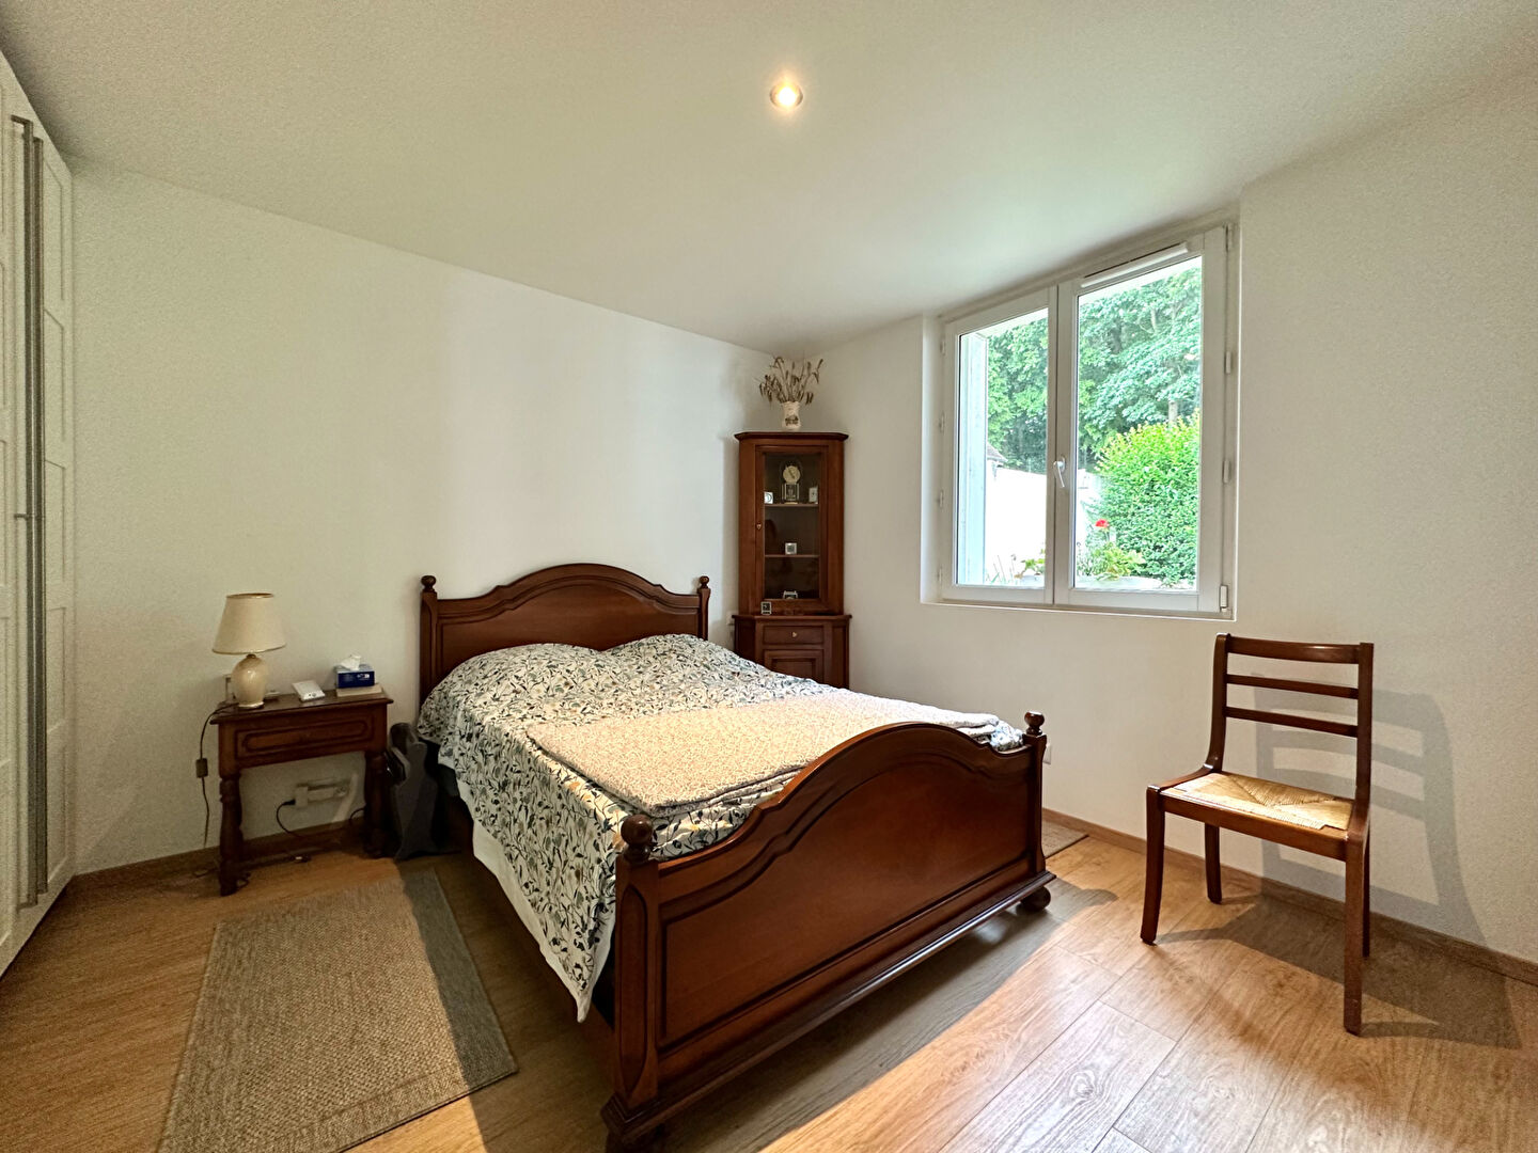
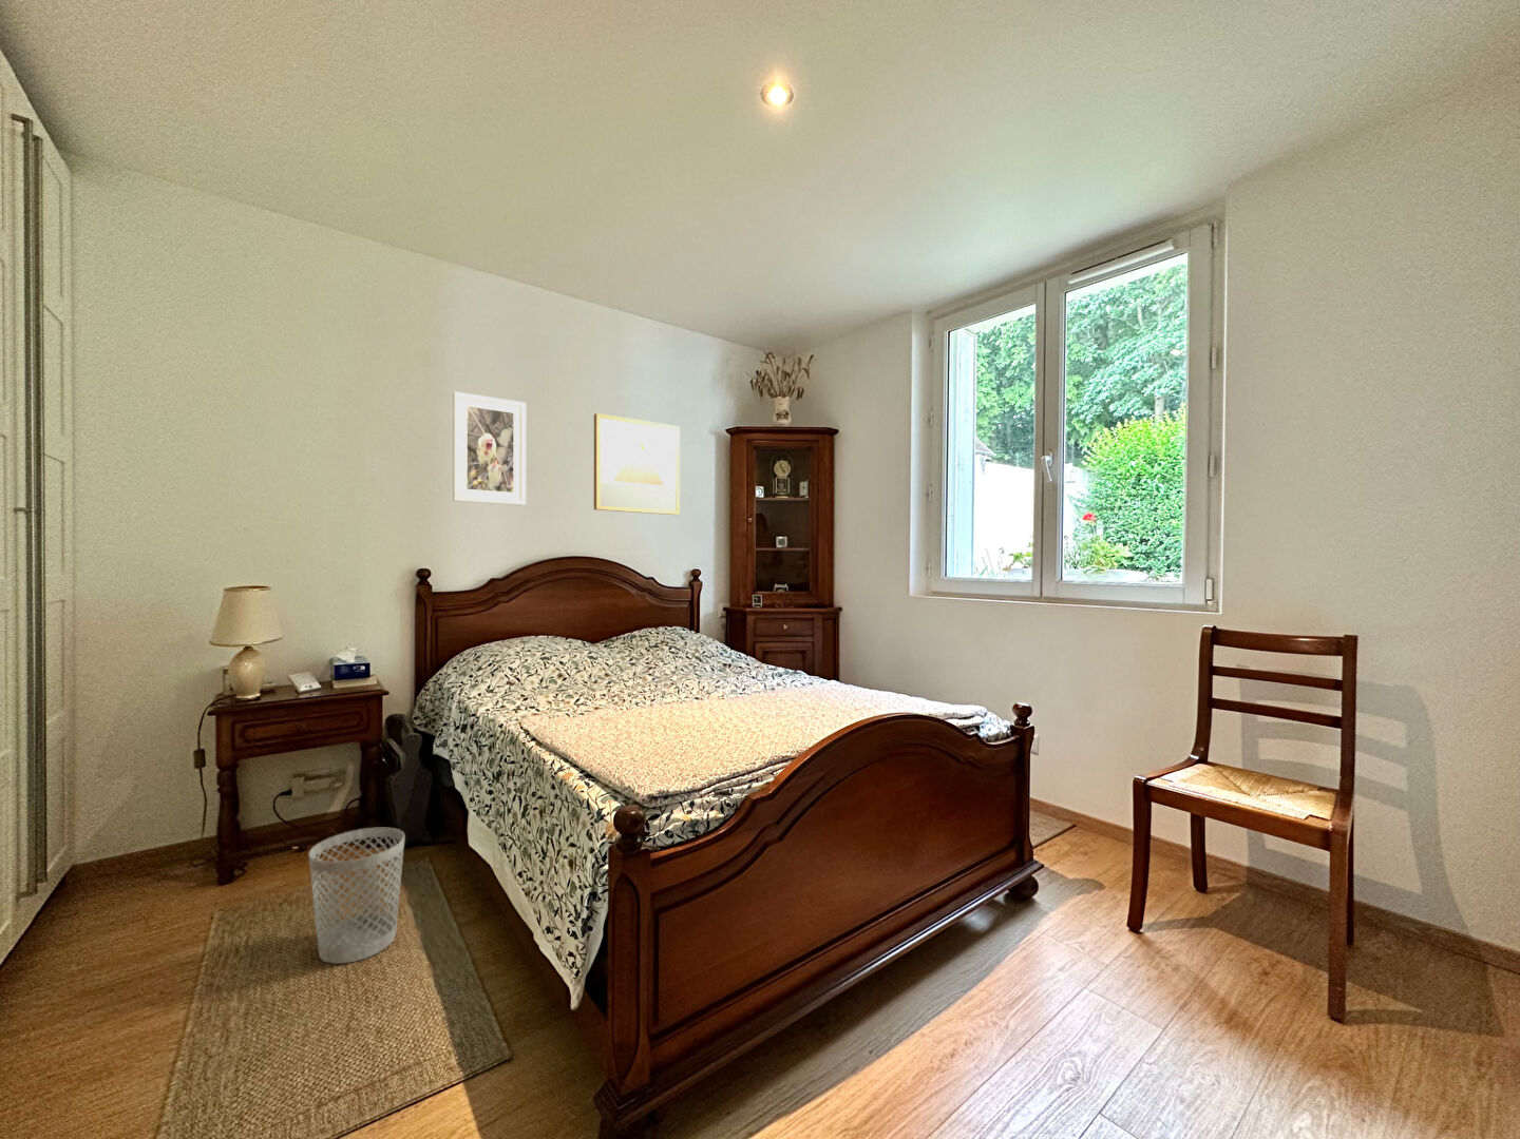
+ wastebasket (358, 894)
+ wall art (638, 467)
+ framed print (490, 450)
